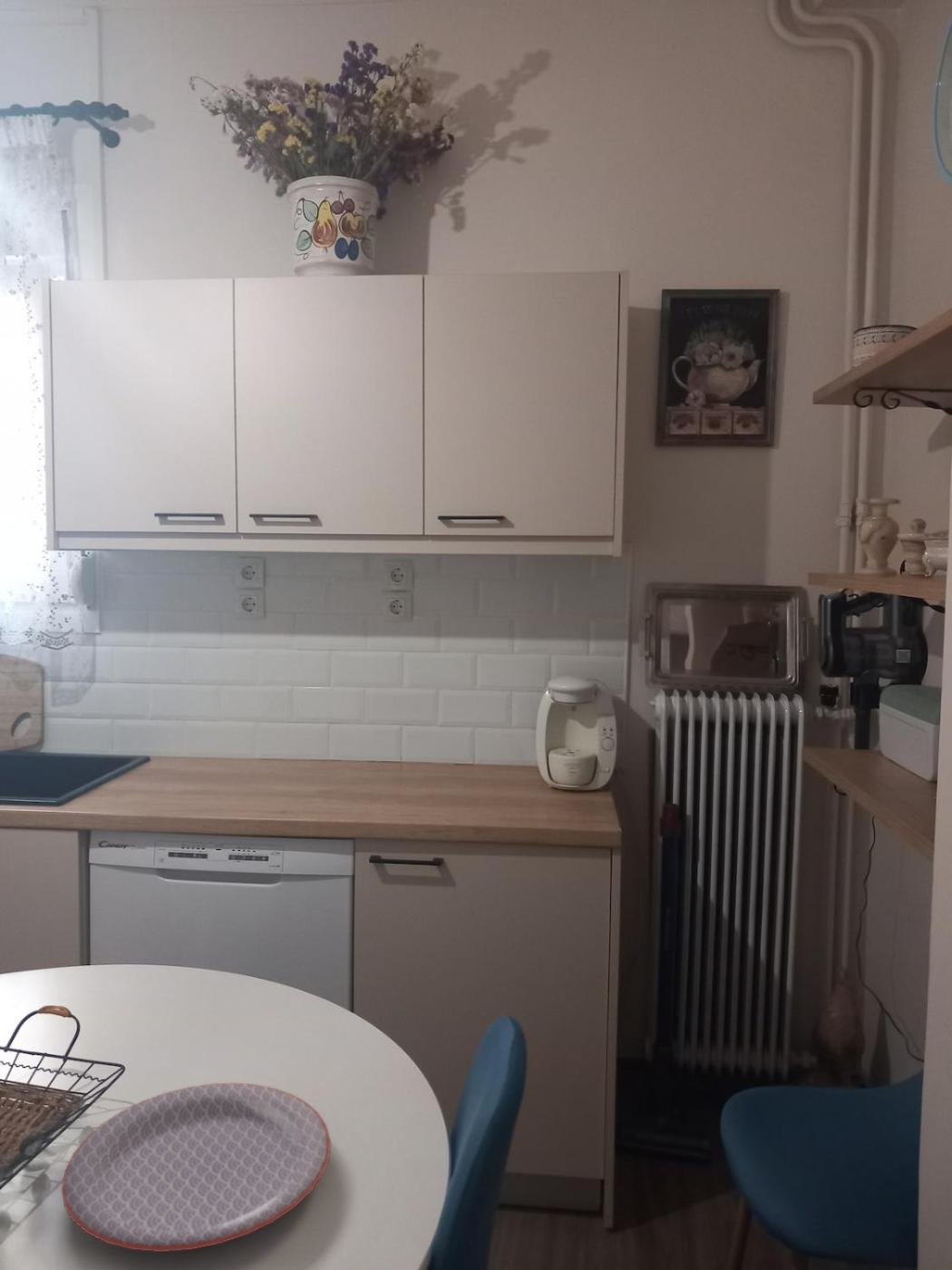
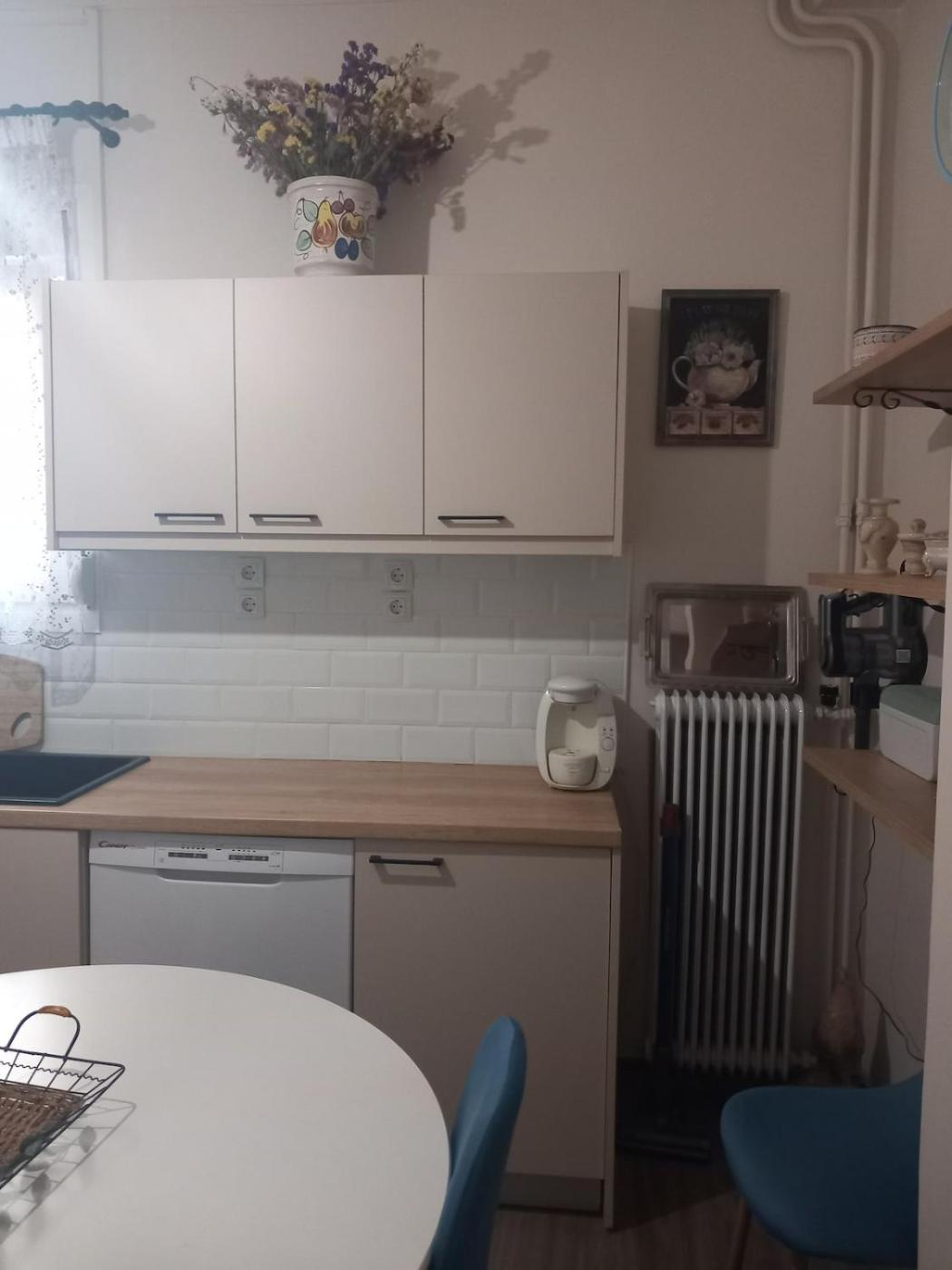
- plate (201, 1163)
